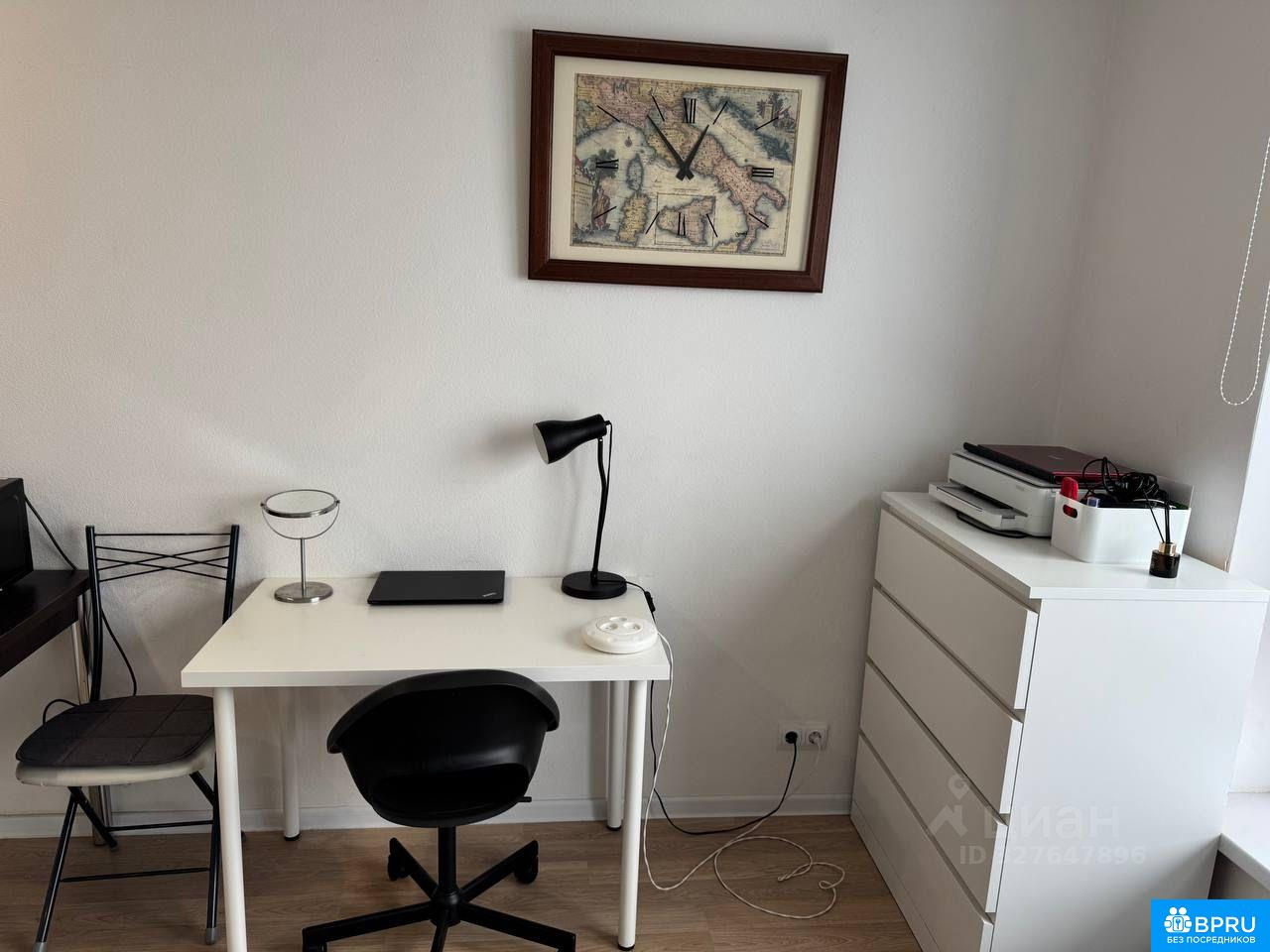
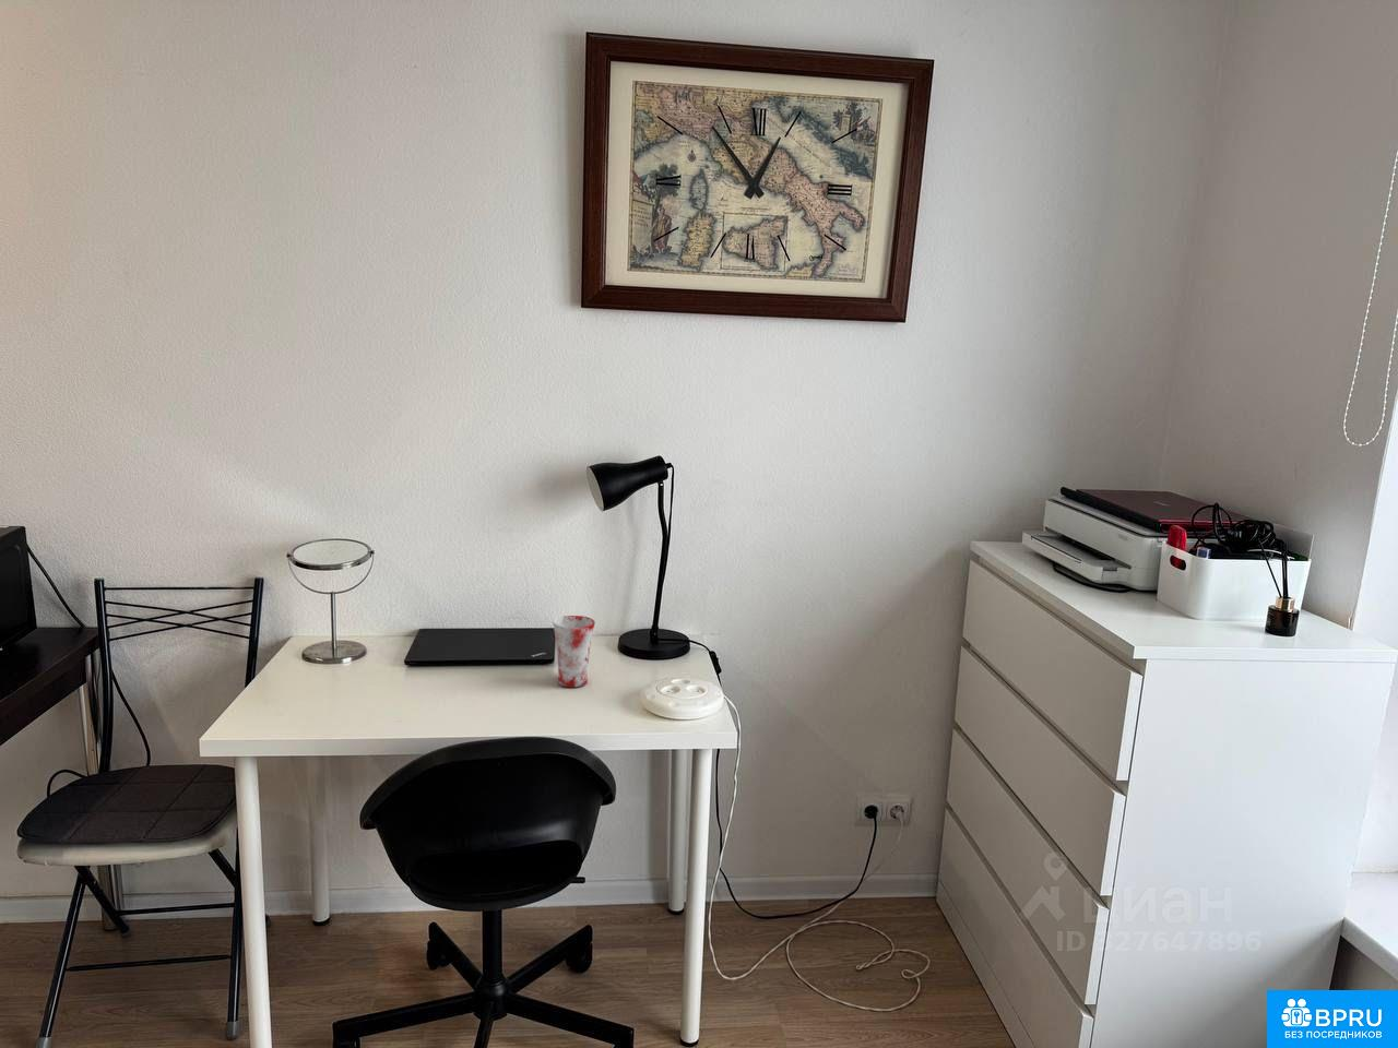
+ mug (572, 648)
